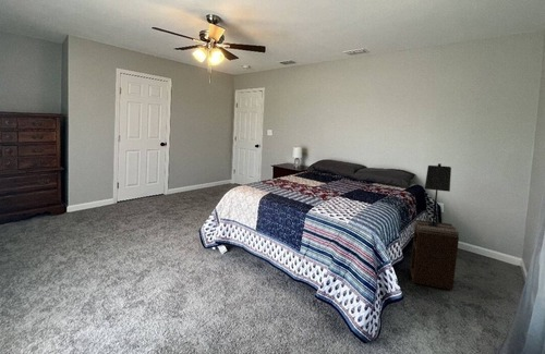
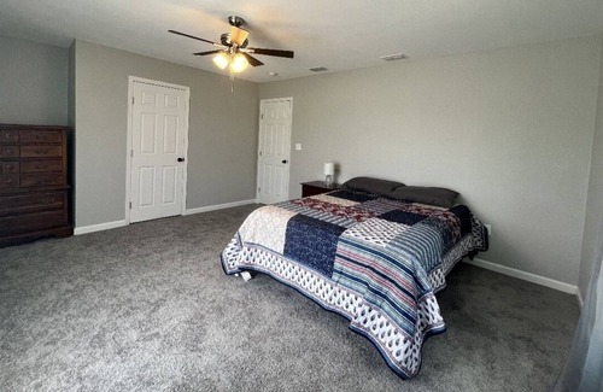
- table lamp (436, 194)
- nightstand (433, 252)
